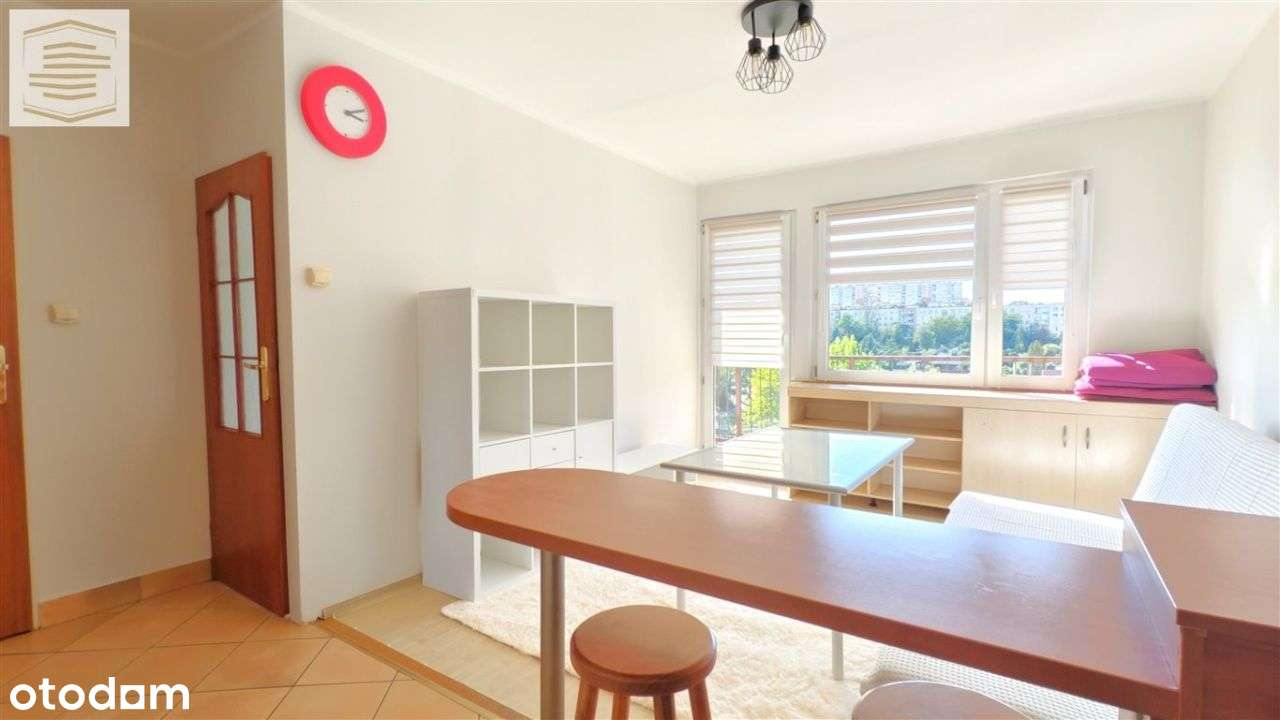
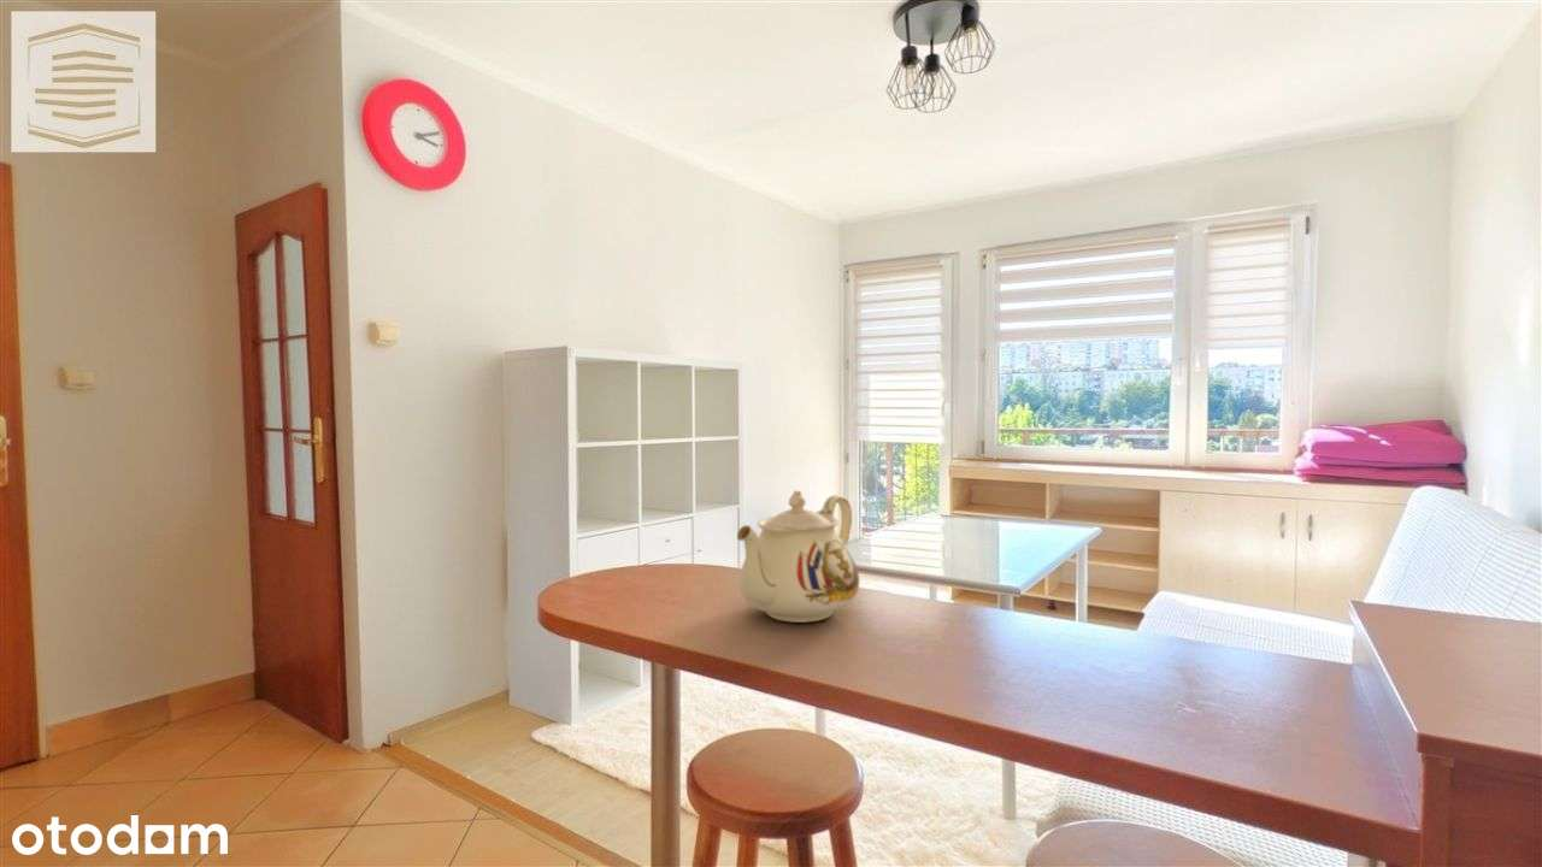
+ teapot (799, 550)
